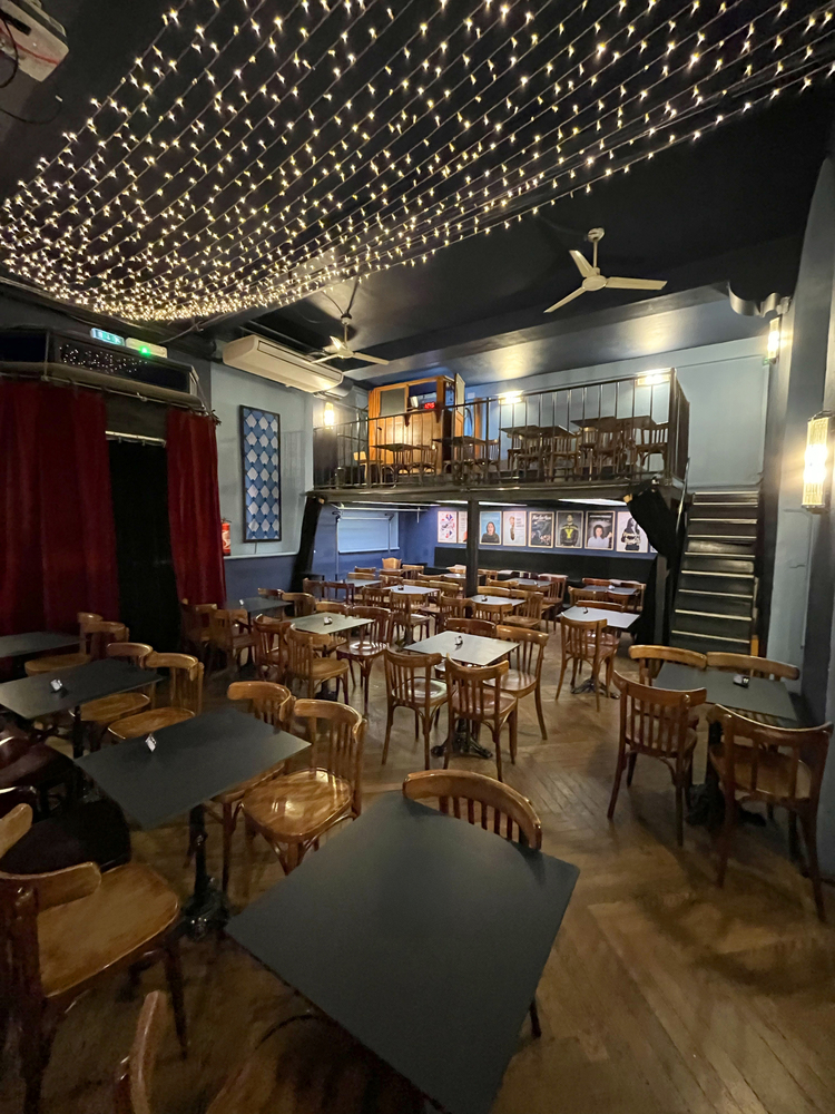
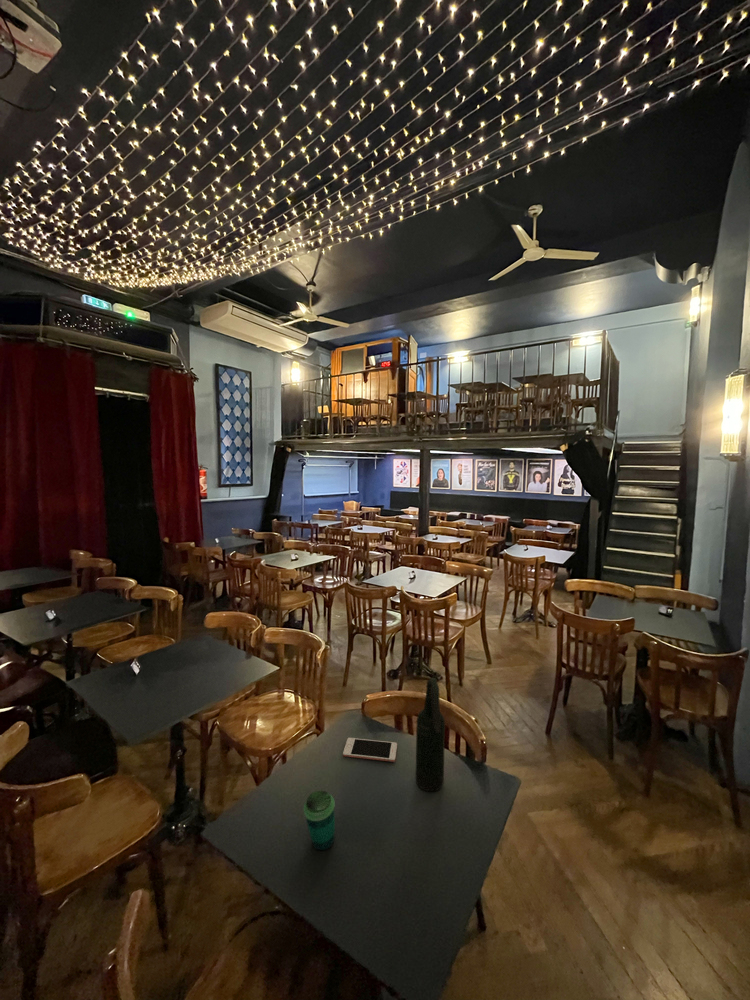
+ beer bottle (431, 733)
+ cup (319, 821)
+ cell phone (370, 749)
